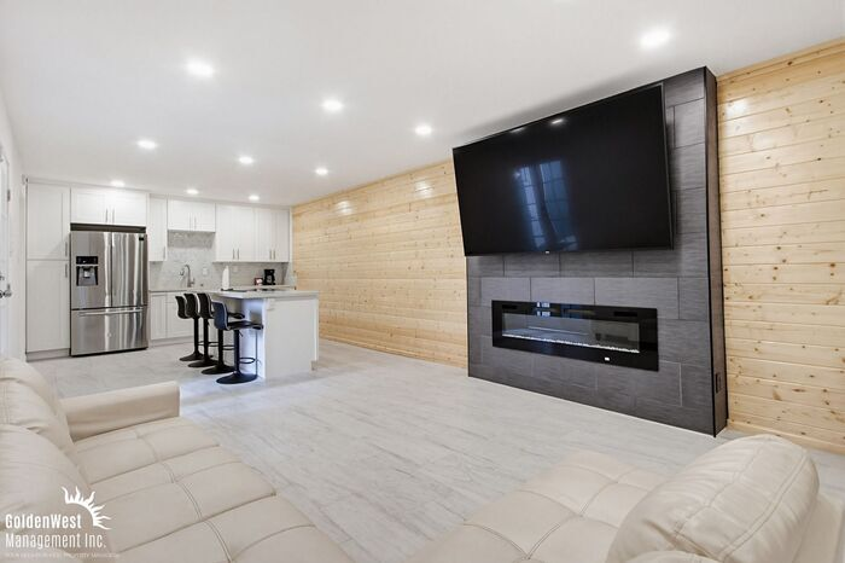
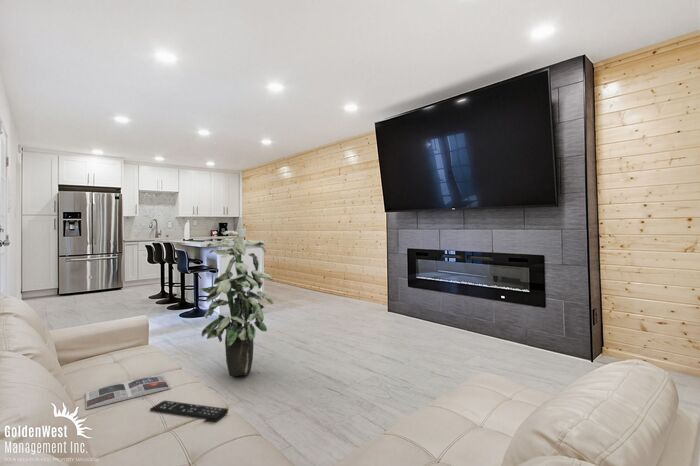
+ magazine (128, 388)
+ remote control (188, 410)
+ indoor plant (235, 301)
